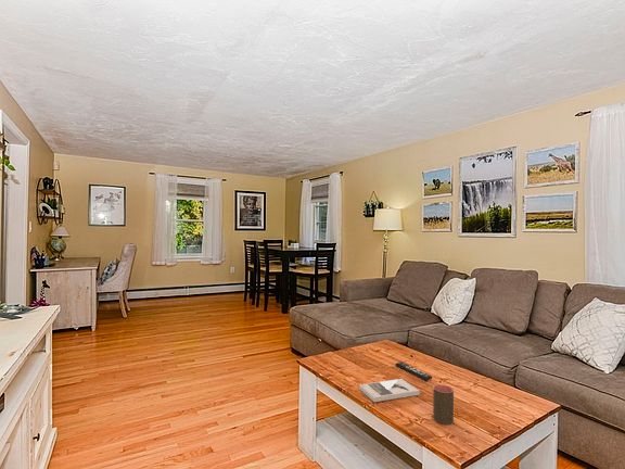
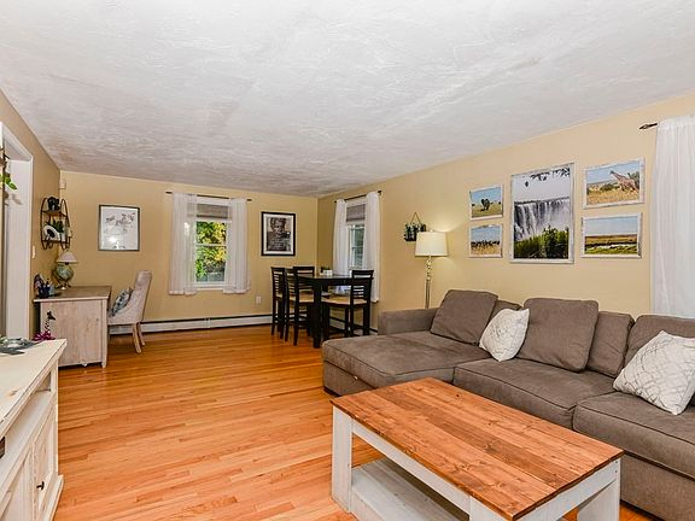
- cup (443, 404)
- book (388, 389)
- remote control (412, 370)
